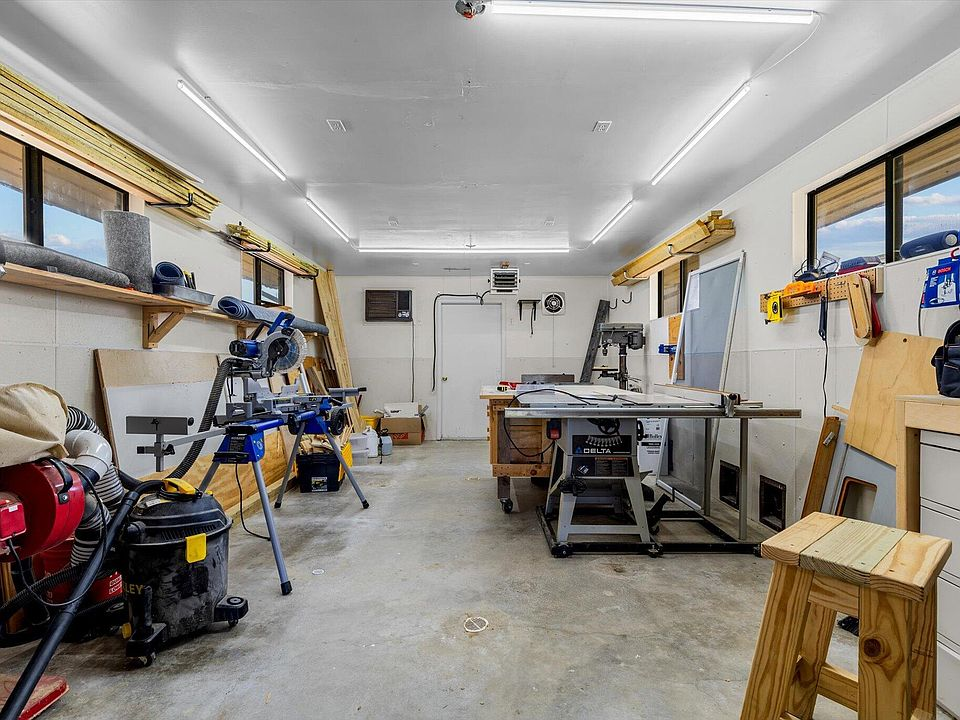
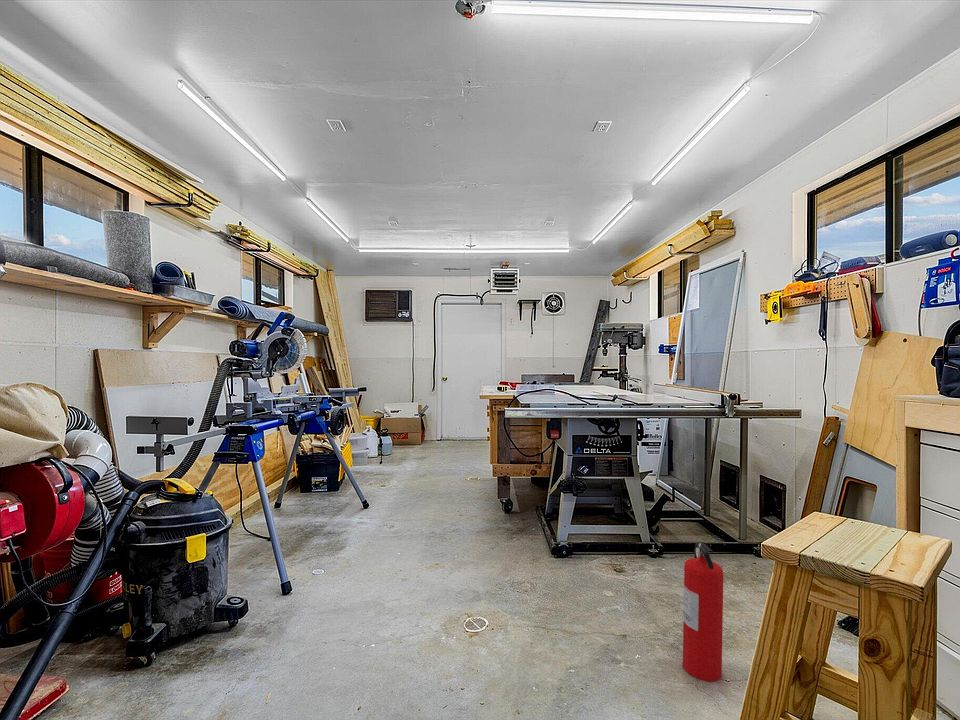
+ fire extinguisher (702, 604)
